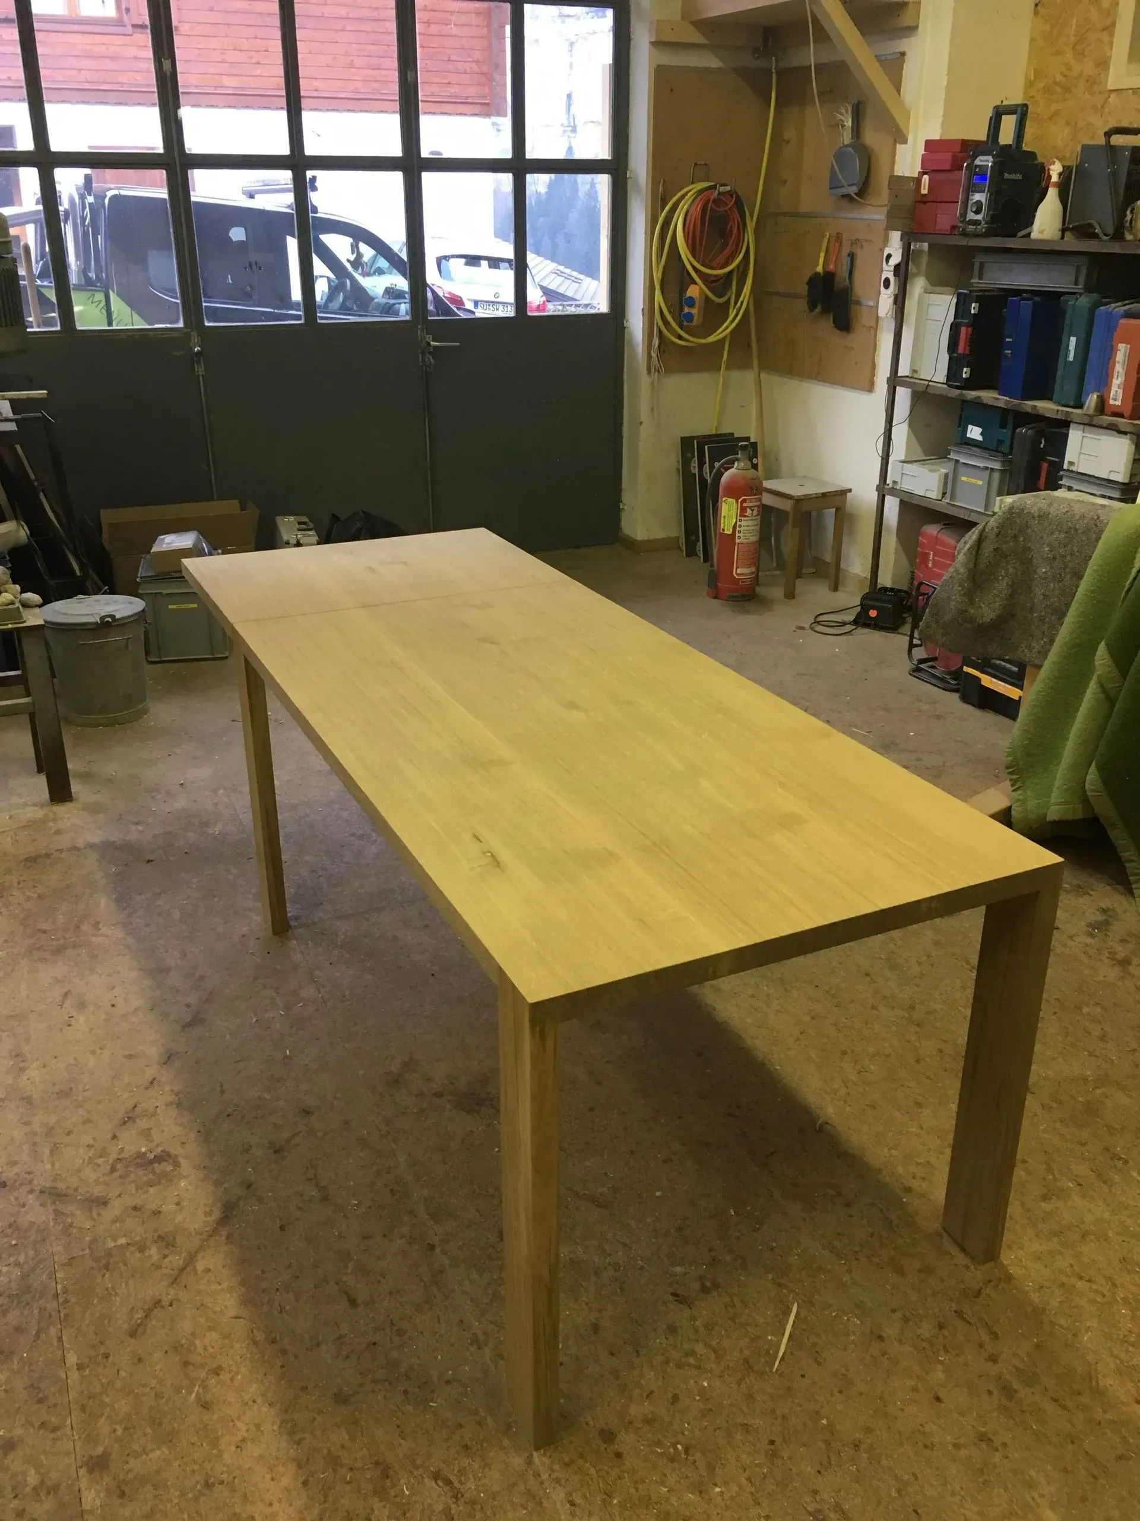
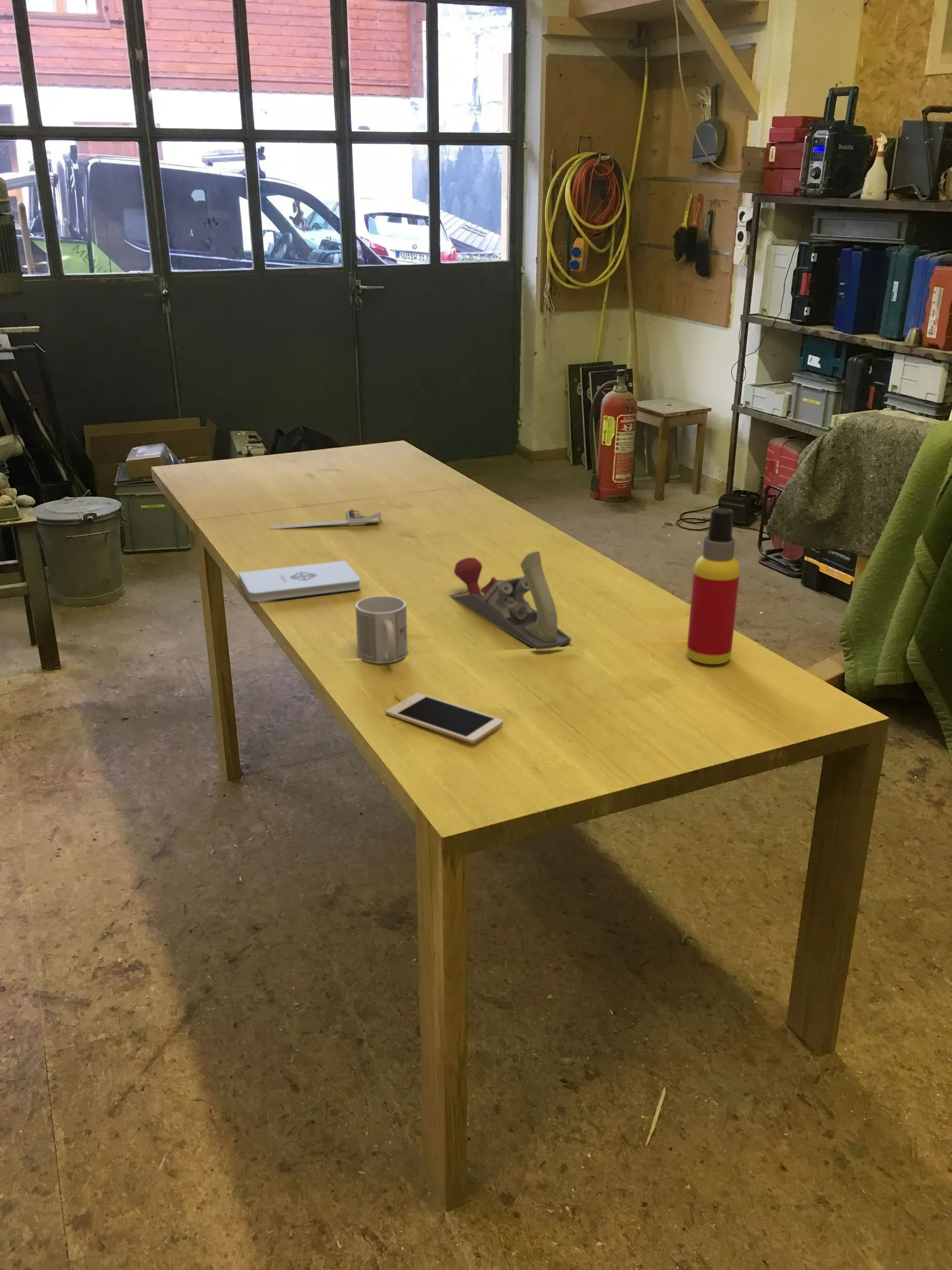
+ mug (384, 633)
+ hand plane (507, 579)
+ combination square (325, 521)
+ notepad (299, 580)
+ cell phone (444, 717)
+ spray bottle (715, 585)
